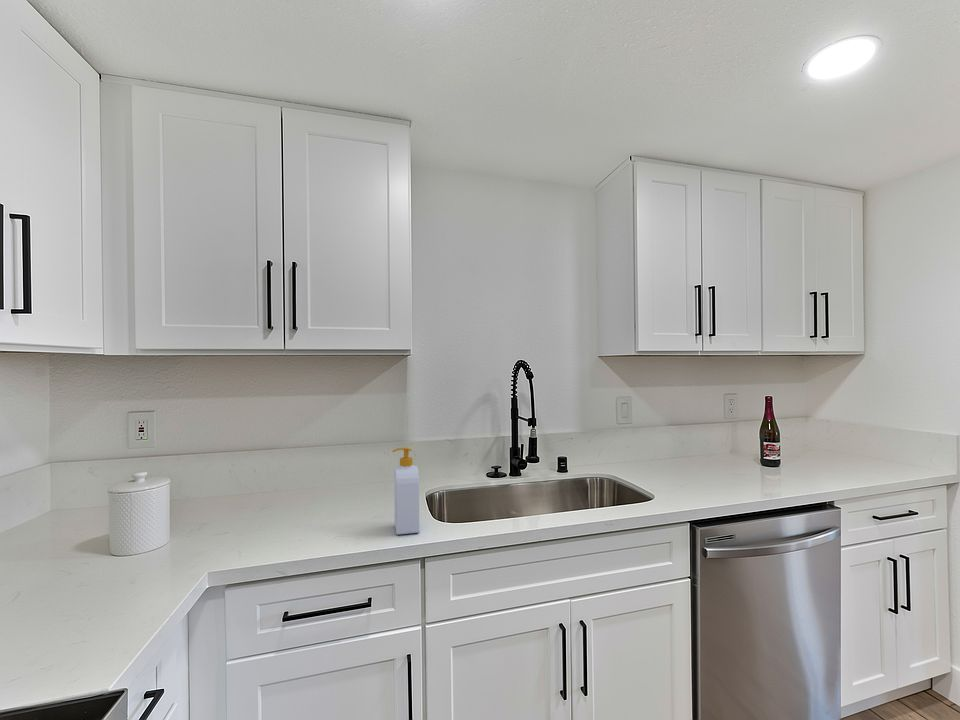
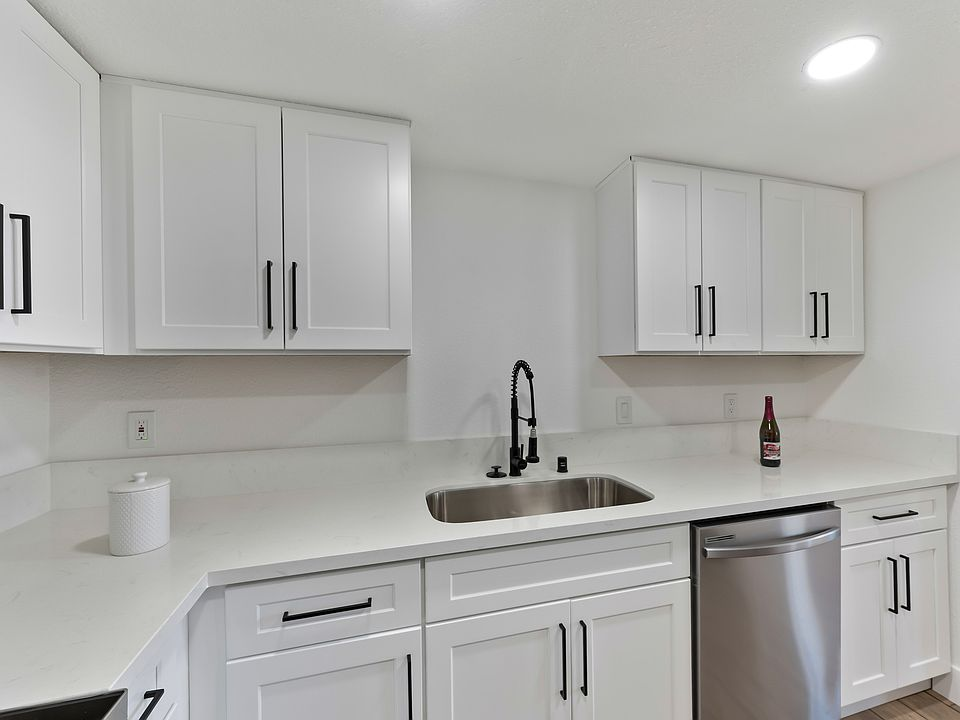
- soap bottle (405, 488)
